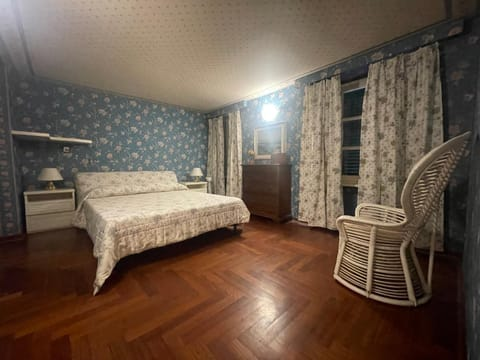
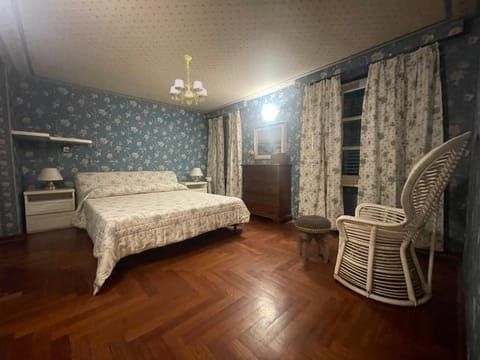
+ footstool (312, 237)
+ chandelier (188, 82)
